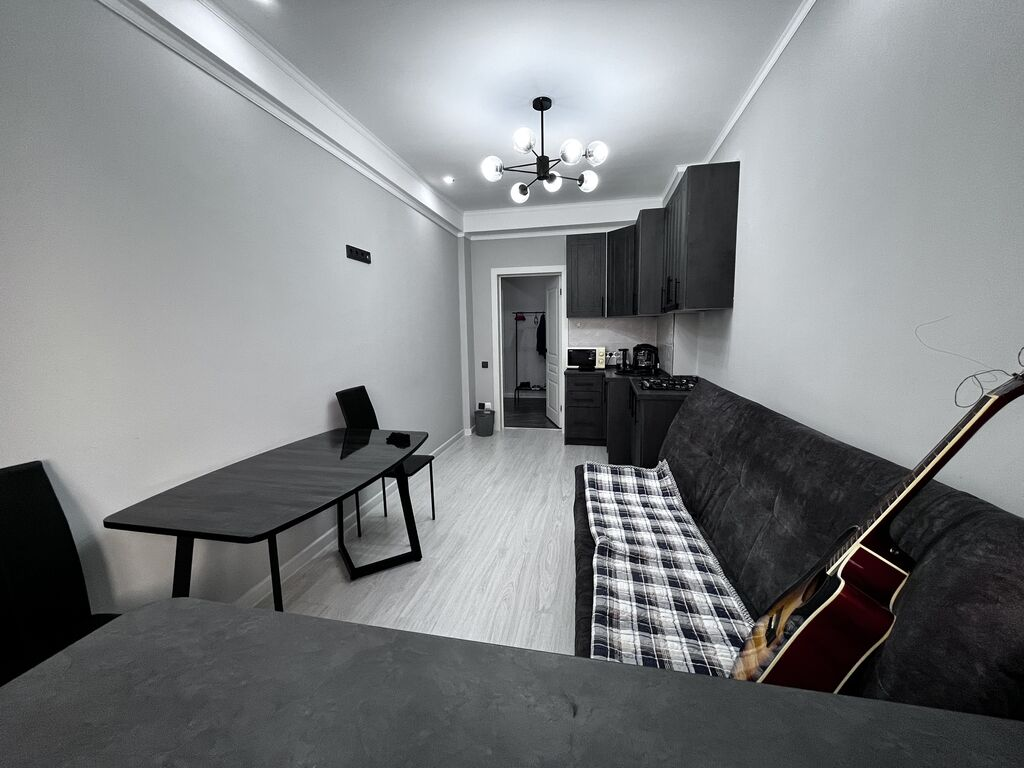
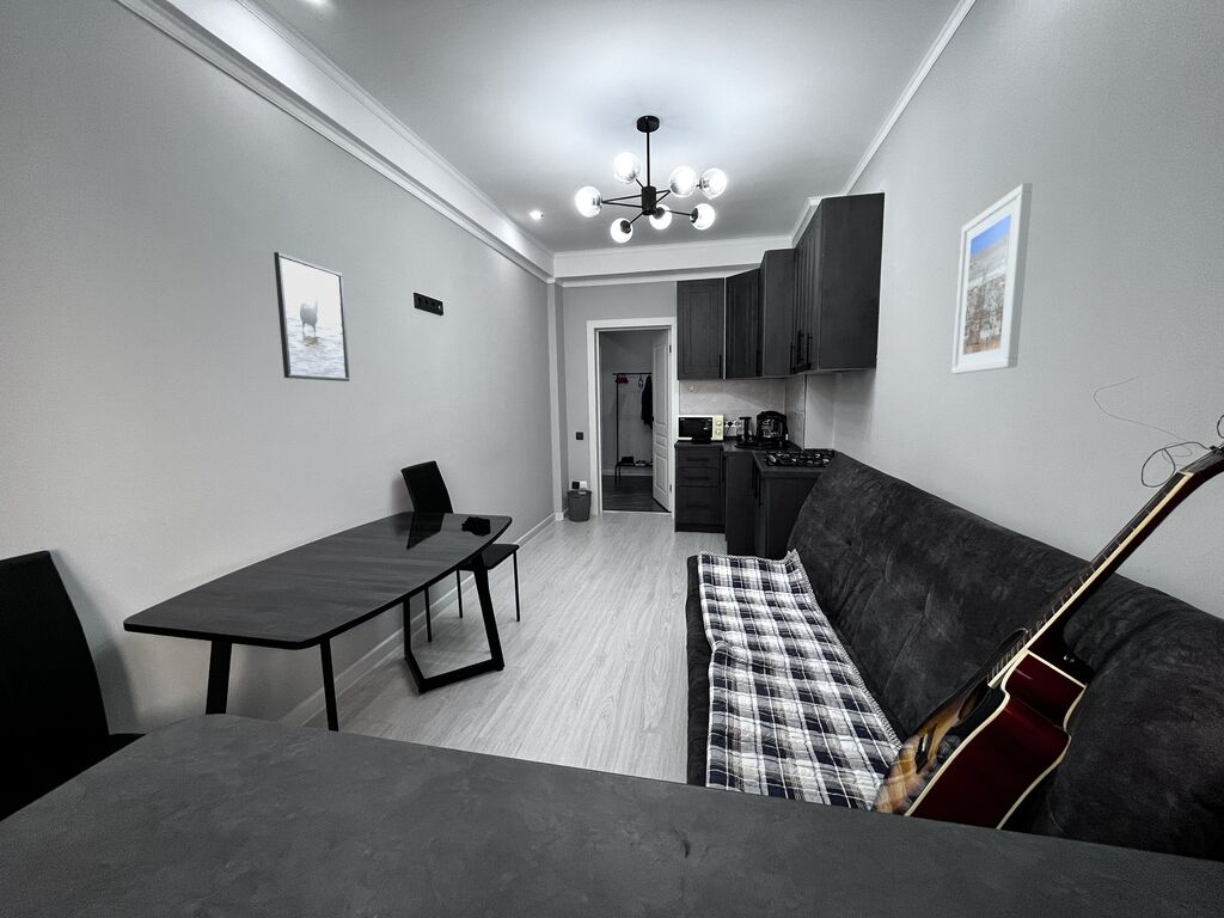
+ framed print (314, 322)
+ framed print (986, 290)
